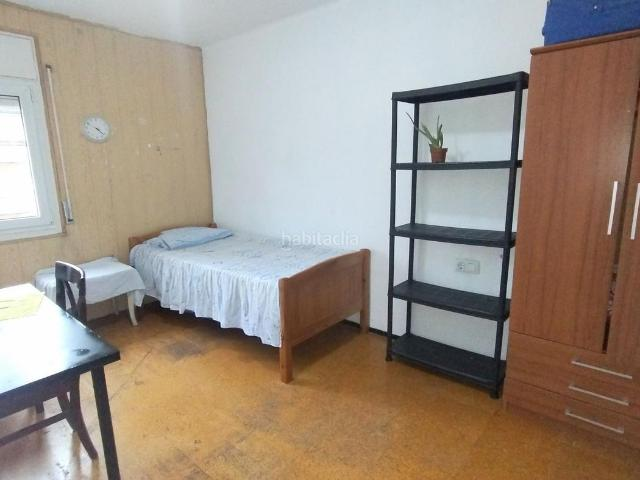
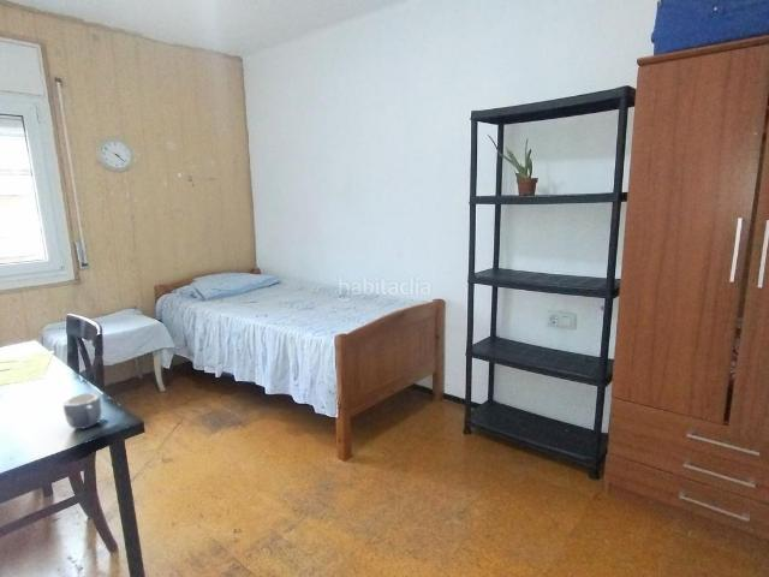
+ mug (85, 414)
